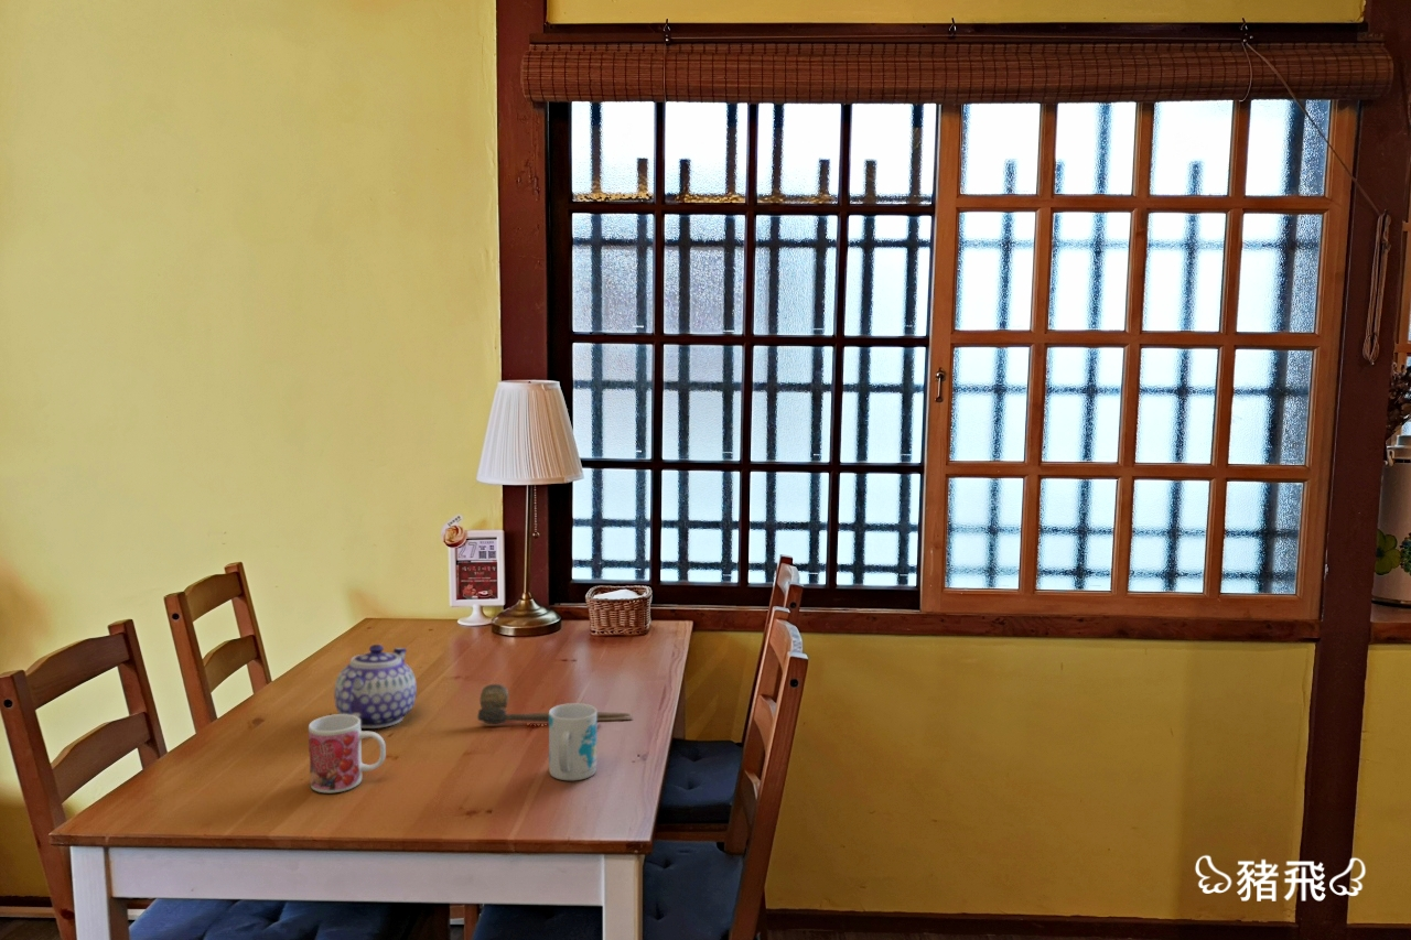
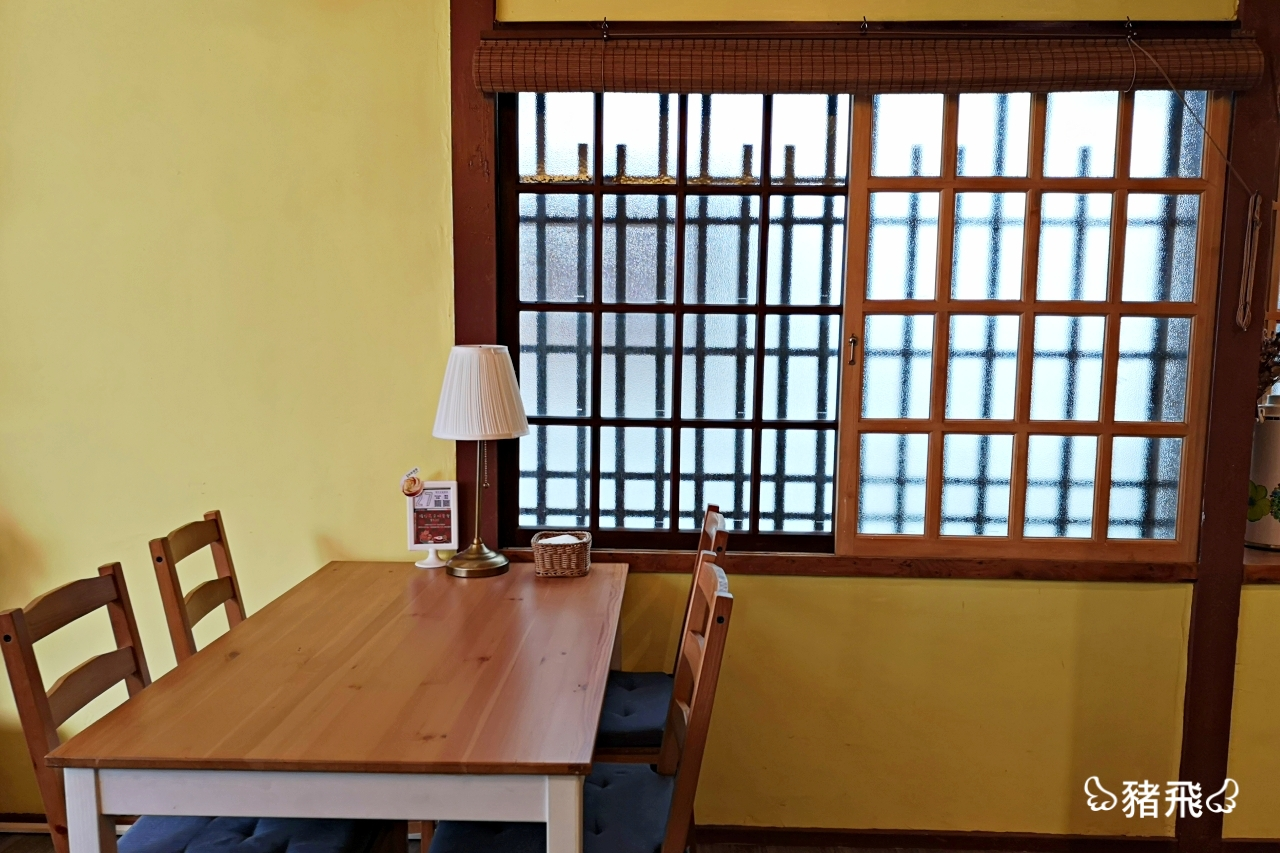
- mug (570, 745)
- mug (346, 753)
- teapot (375, 682)
- spoon (548, 713)
